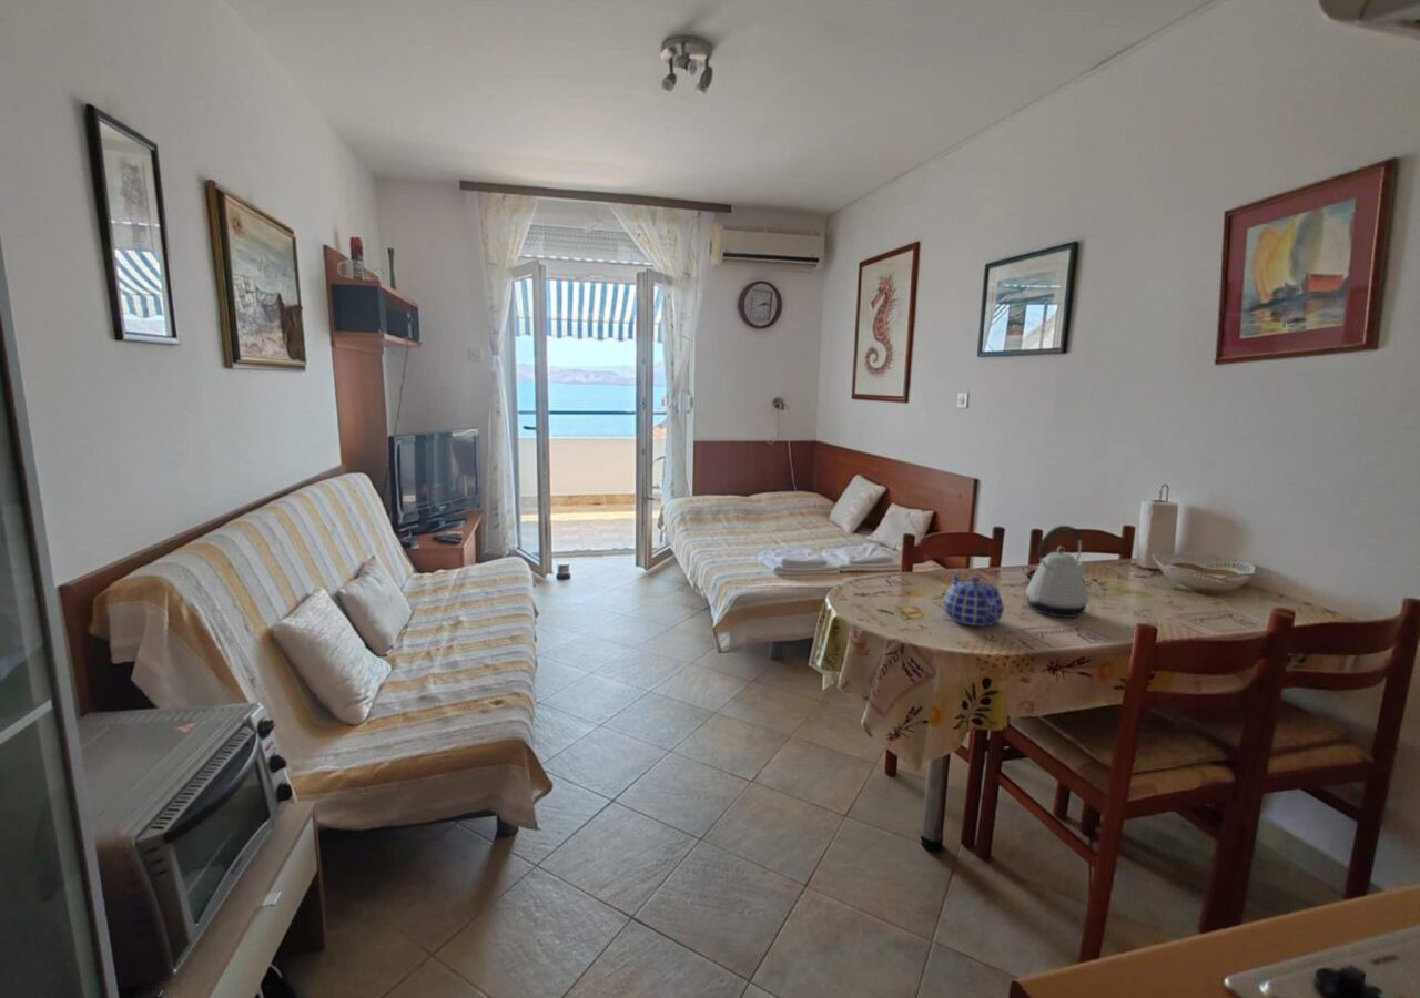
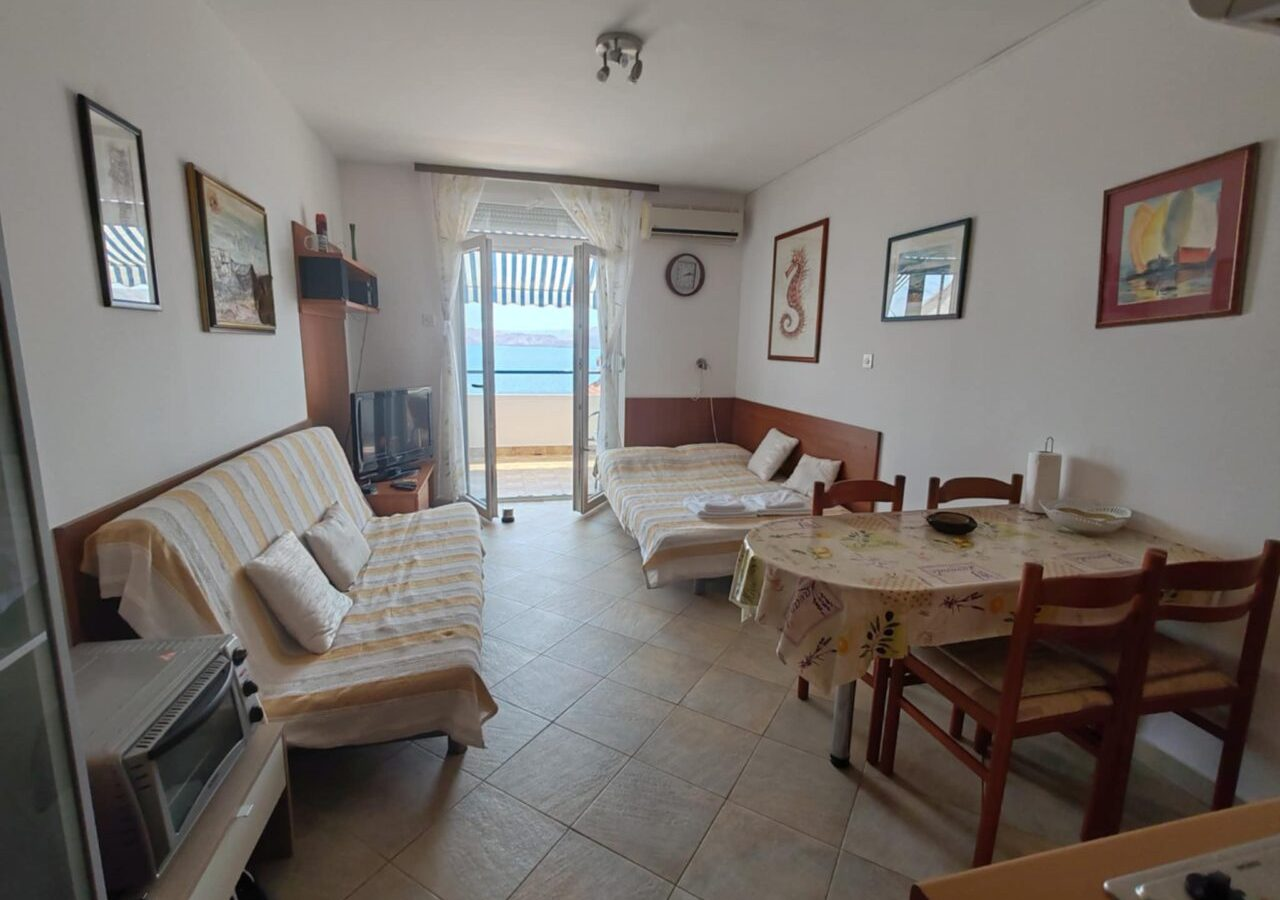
- teapot (972, 597)
- kettle (1061, 568)
